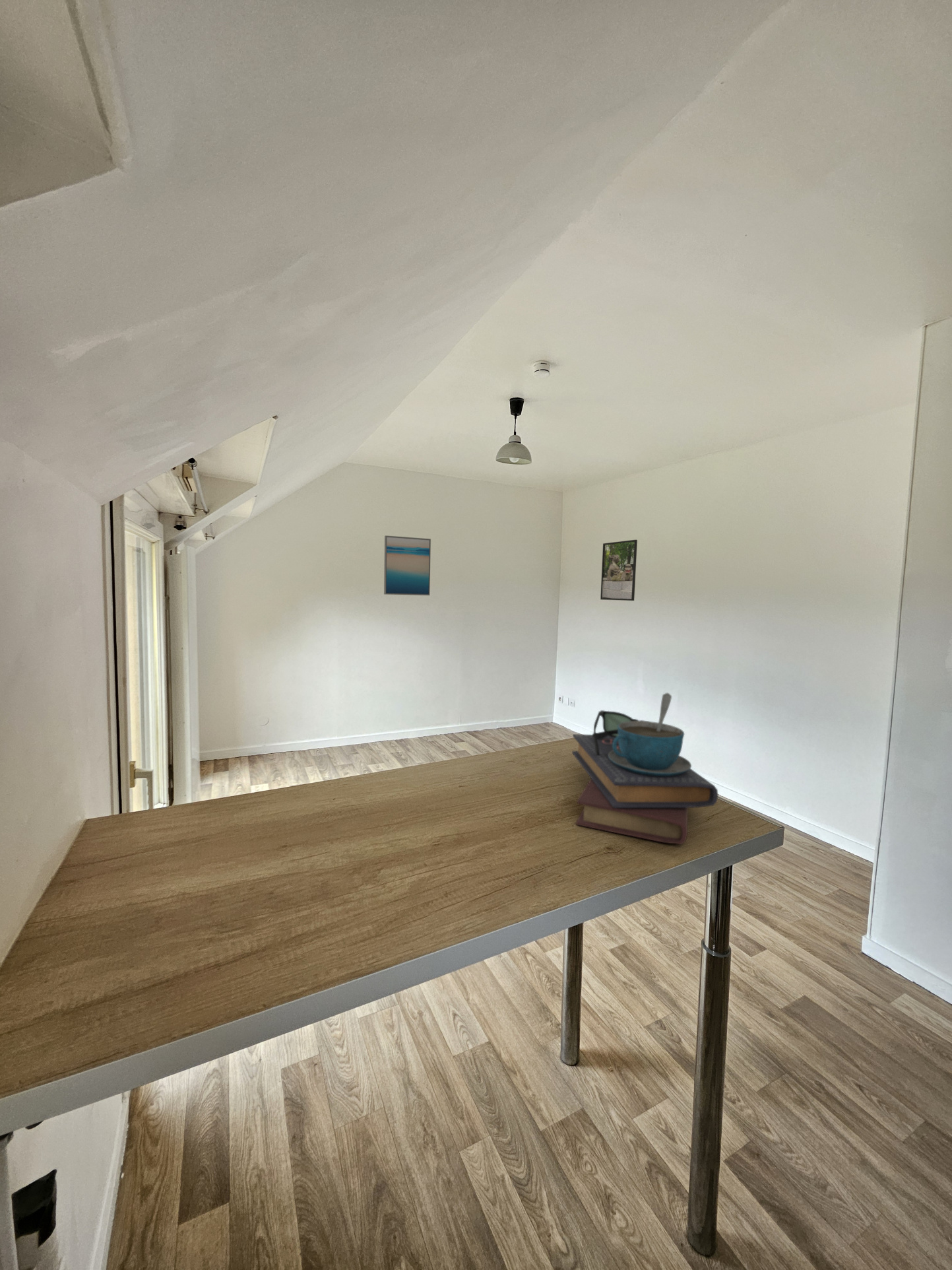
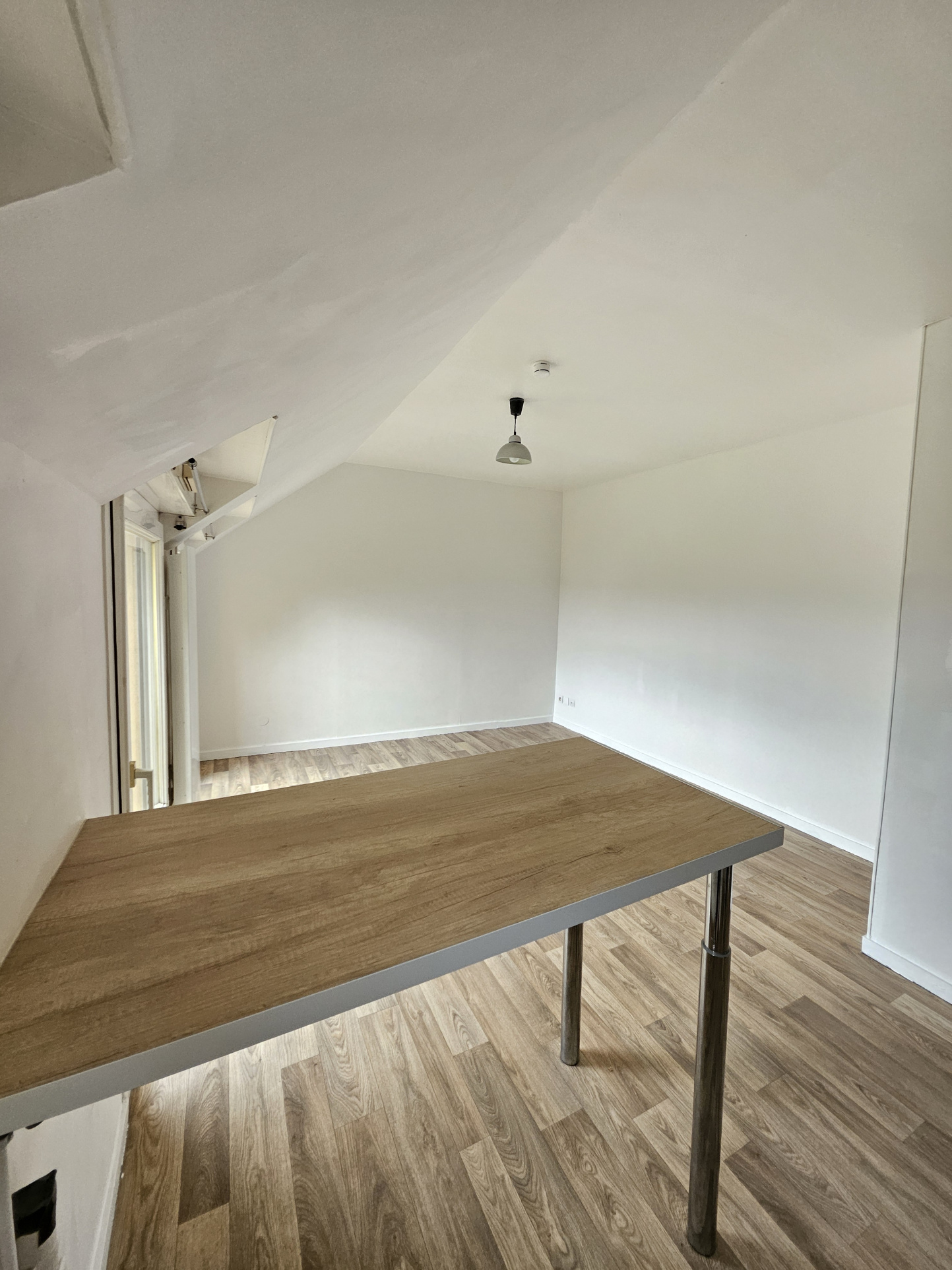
- wall art (407, 566)
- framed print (618, 571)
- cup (635, 748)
